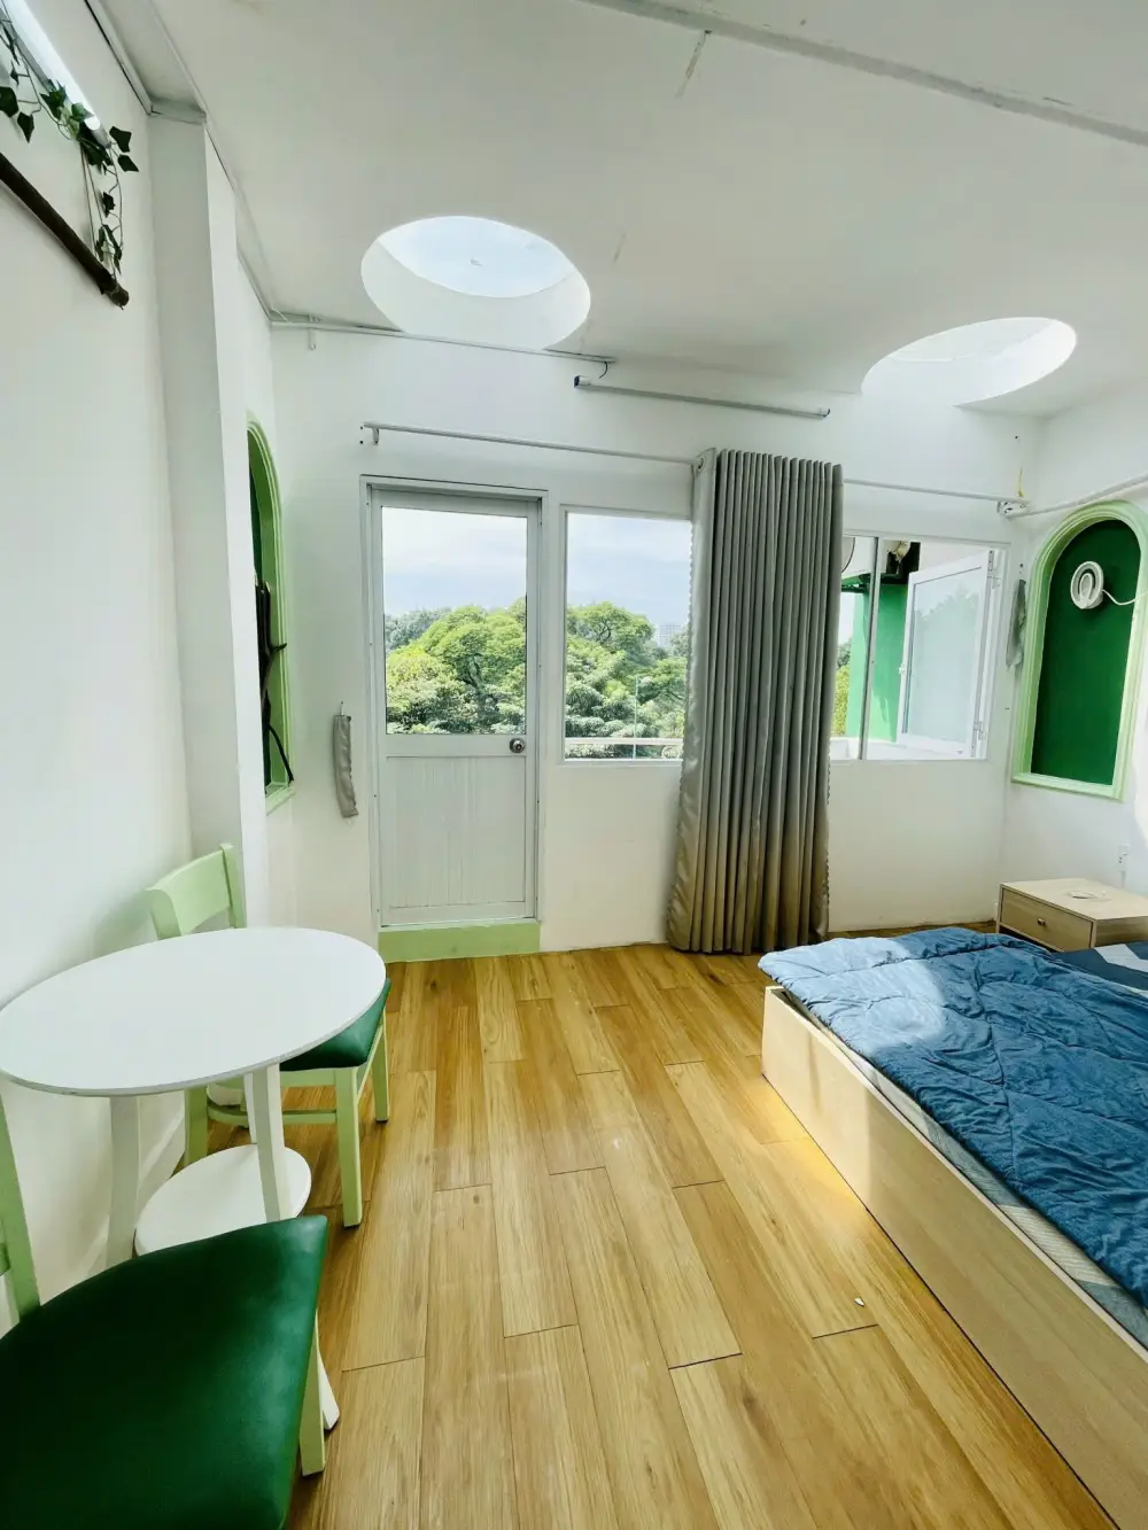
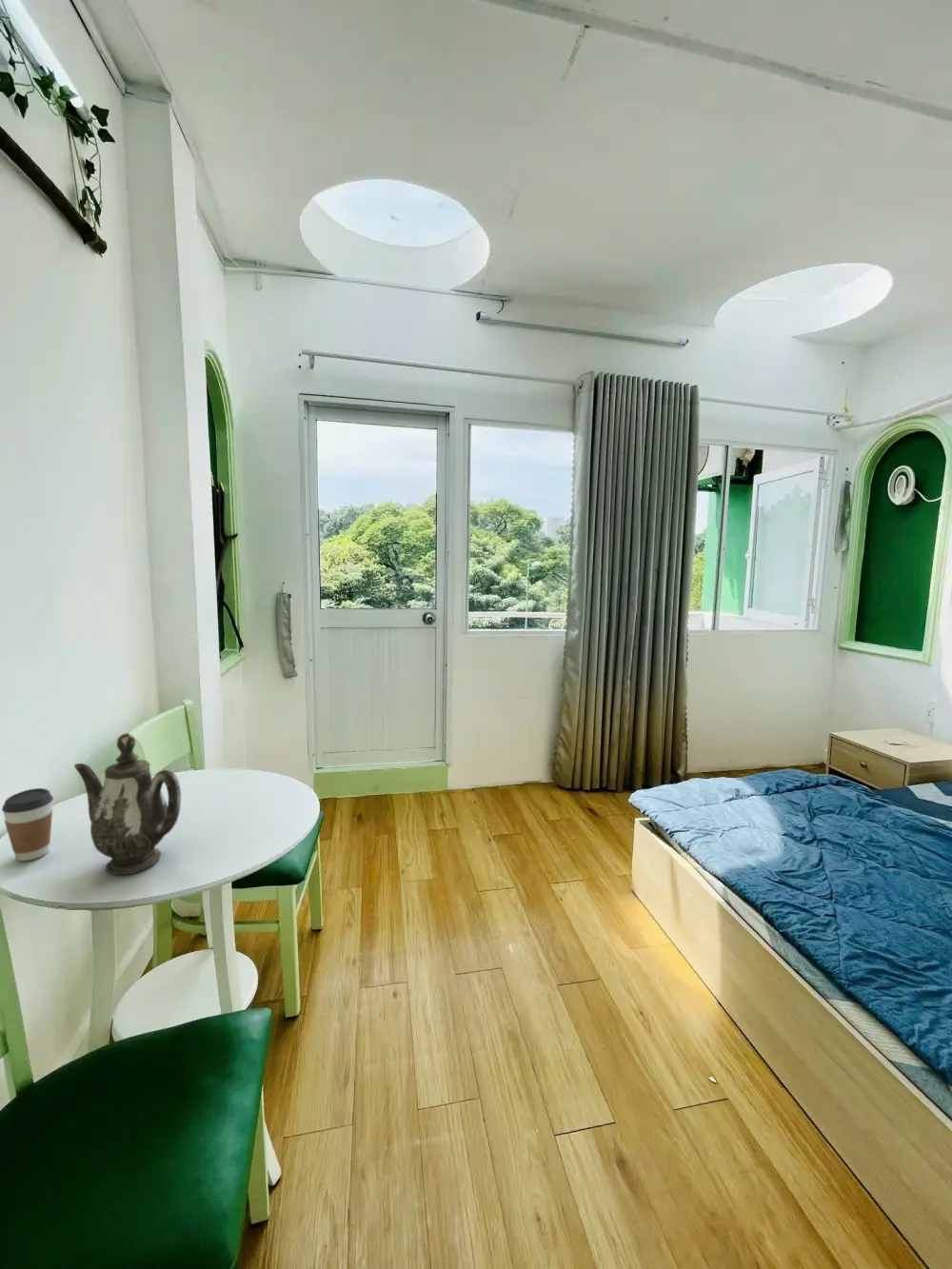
+ teapot (127, 799)
+ coffee cup (30, 824)
